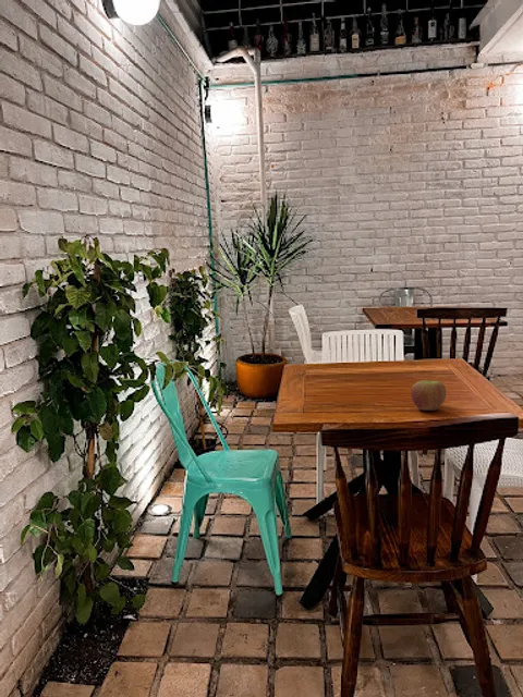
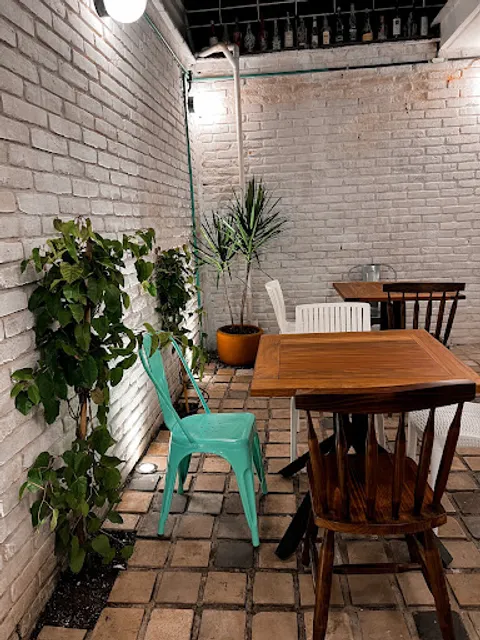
- apple (428, 394)
